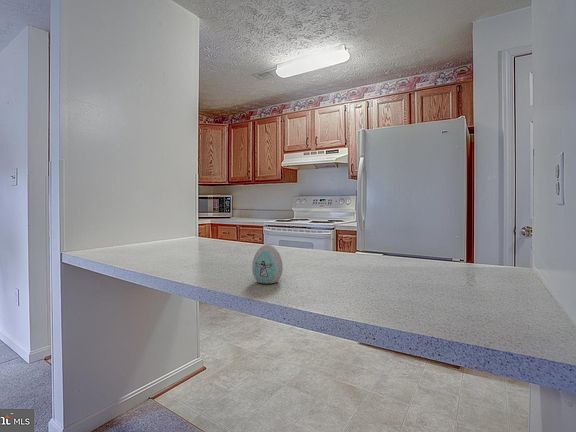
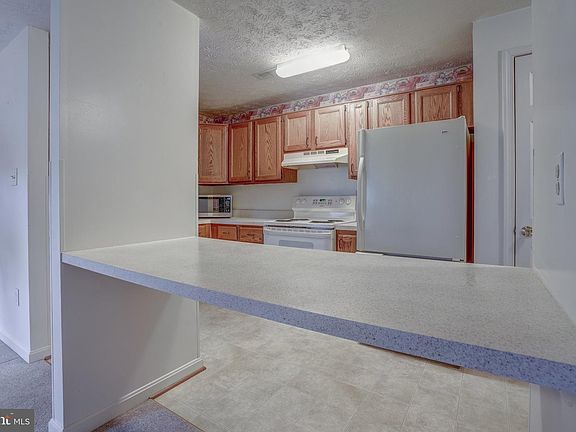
- decorative egg (267, 262)
